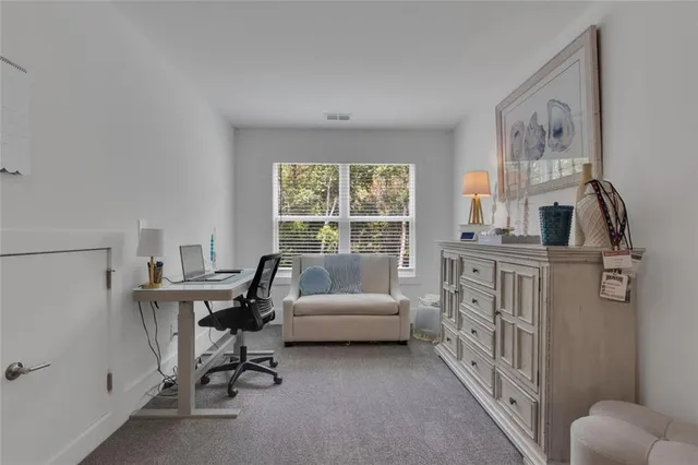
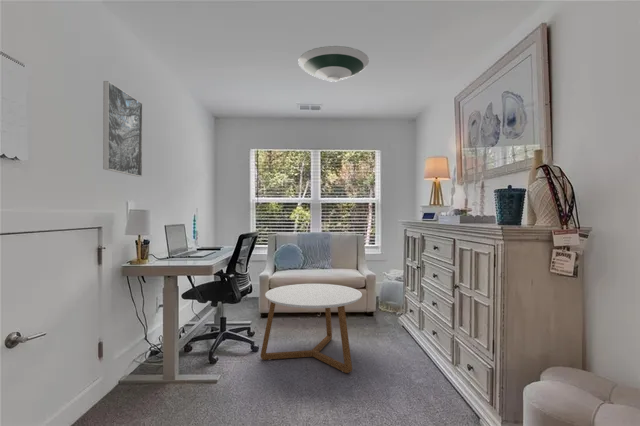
+ coffee table (326, 324)
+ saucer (333, 70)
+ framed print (124, 133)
